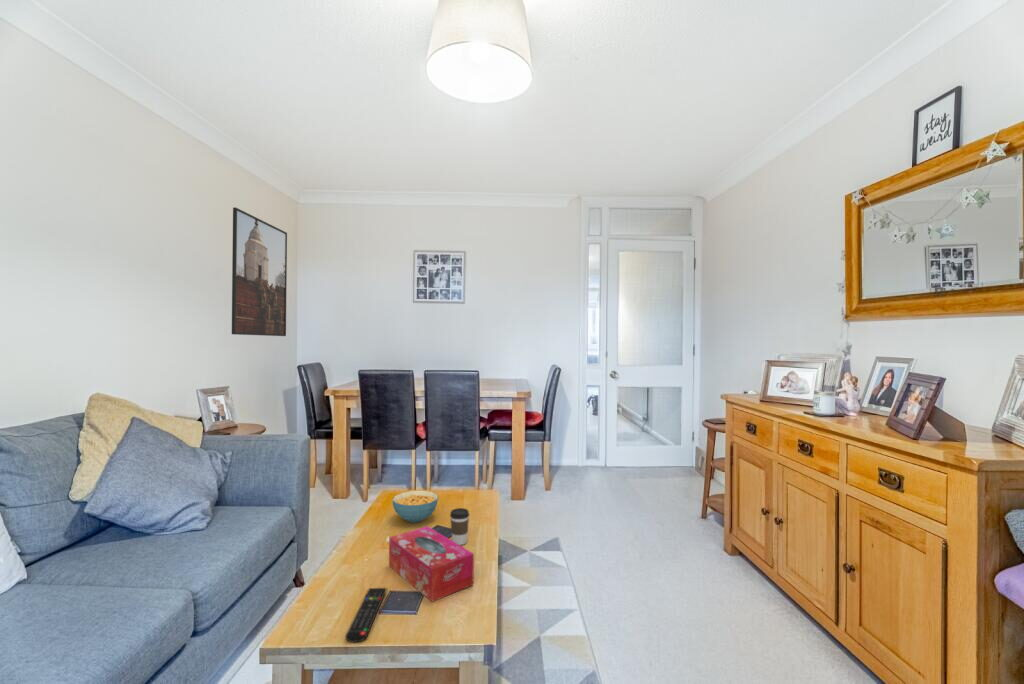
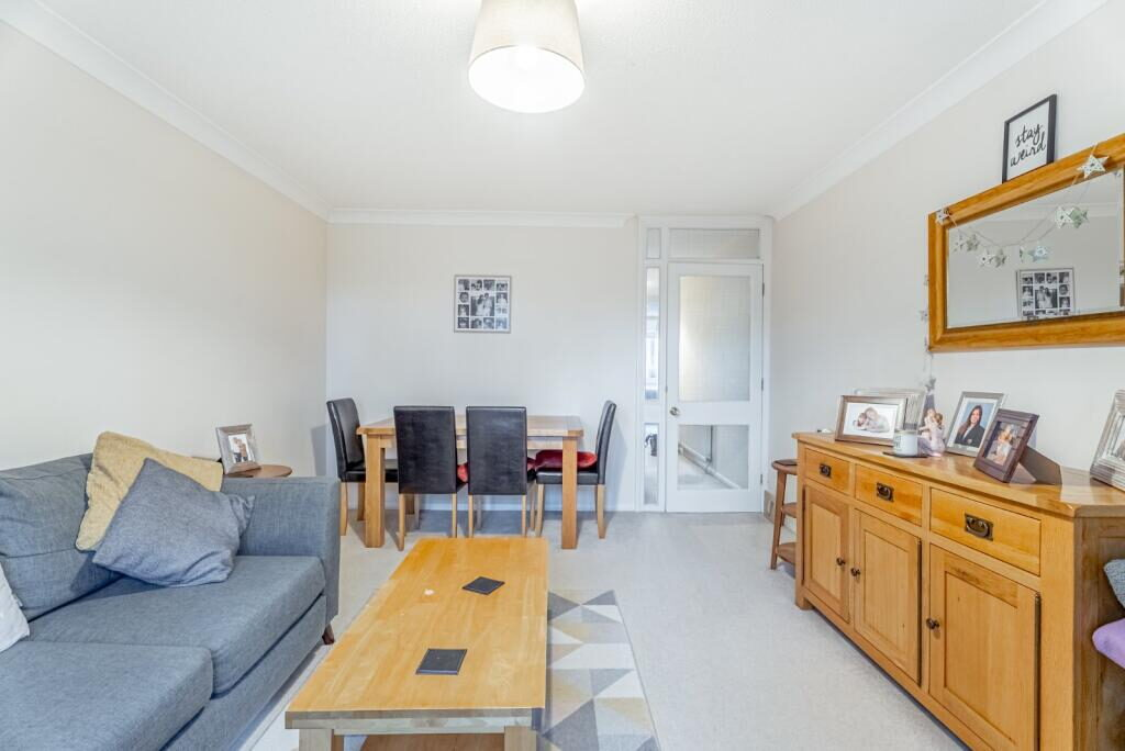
- coffee cup (459, 526)
- cereal bowl (415, 508)
- tissue box (429, 560)
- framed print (262, 278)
- remote control (367, 612)
